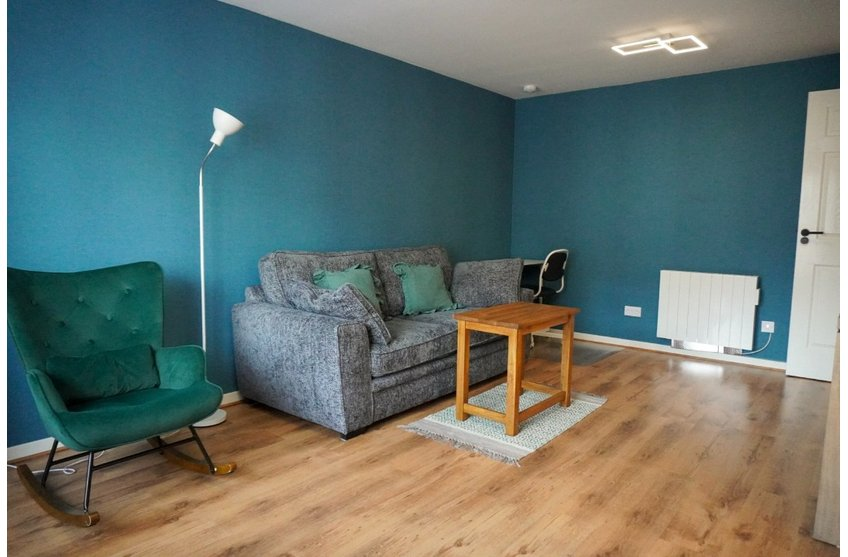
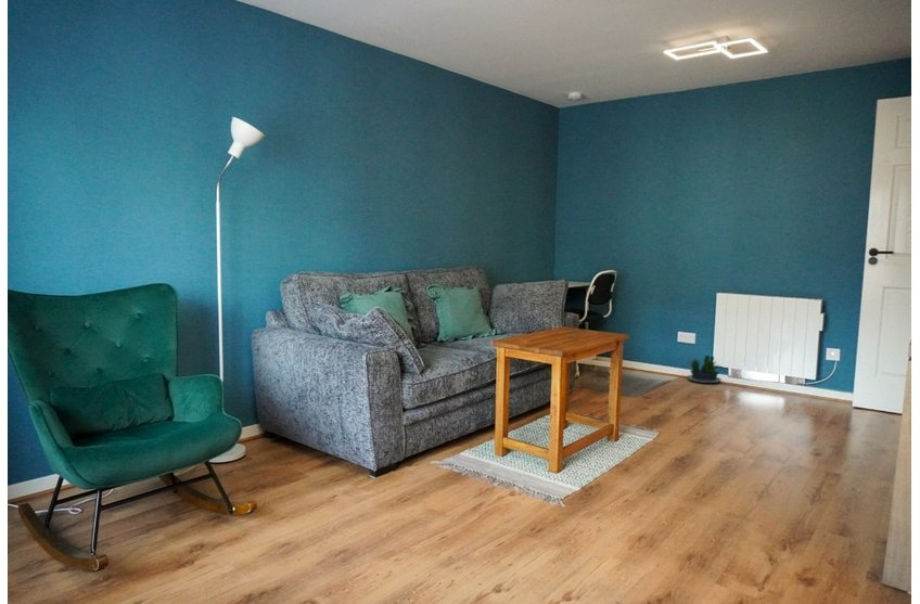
+ potted plant (706, 369)
